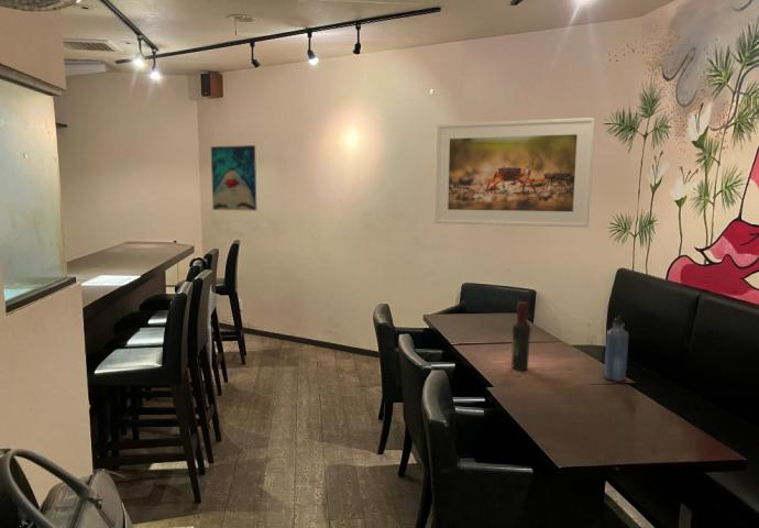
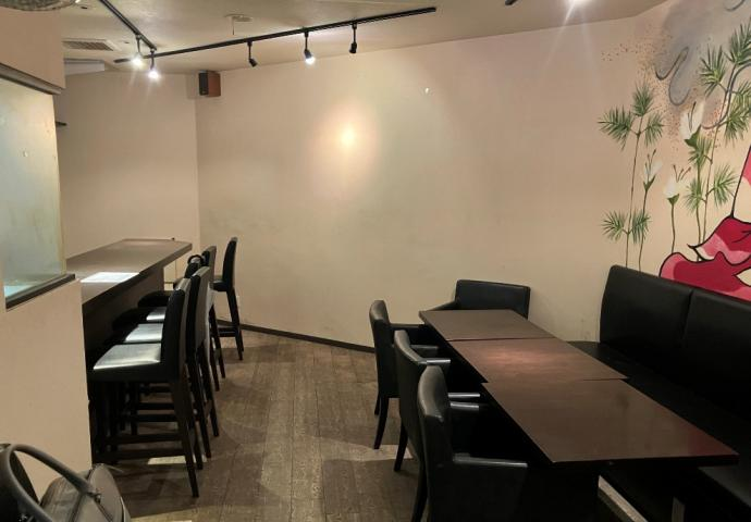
- wine bottle (520, 336)
- water bottle (616, 346)
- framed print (509, 174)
- wall art (233, 178)
